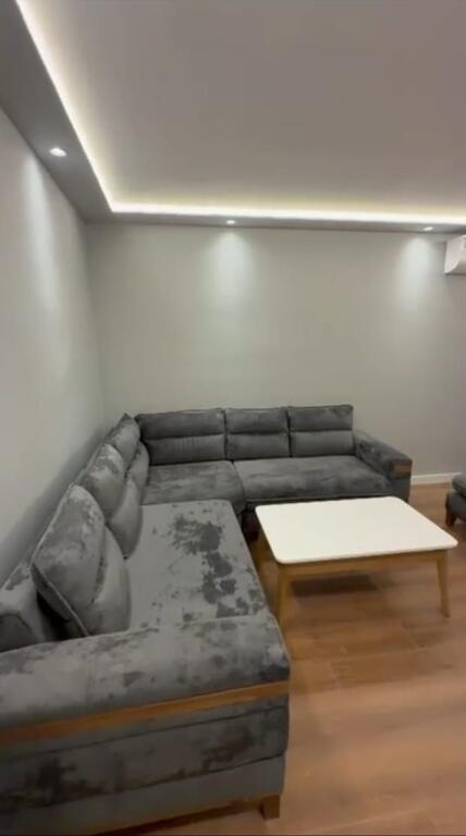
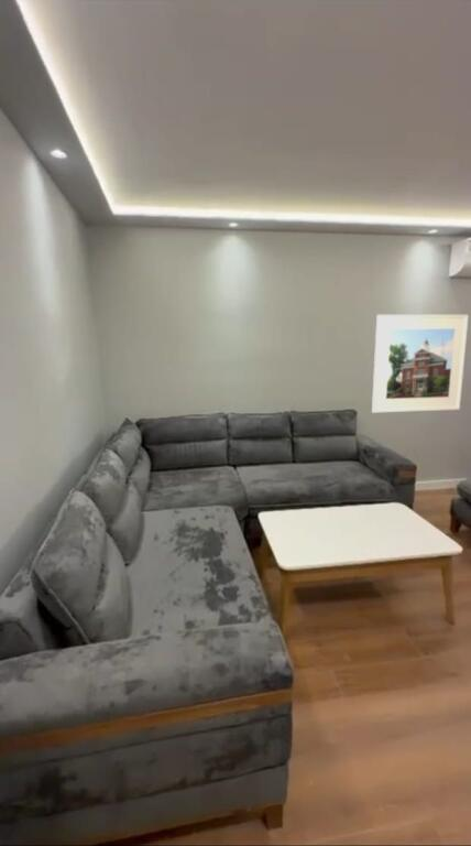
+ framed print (419, 364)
